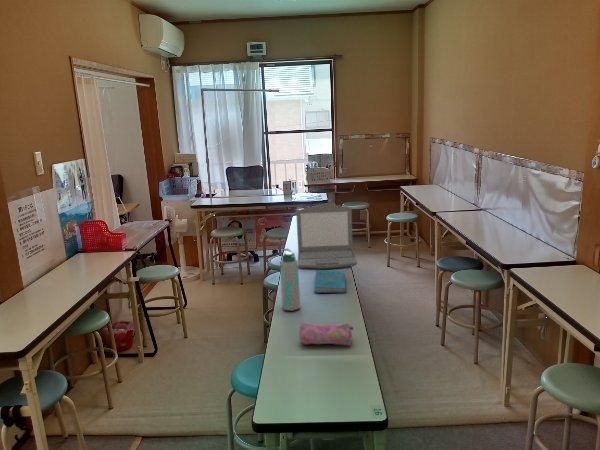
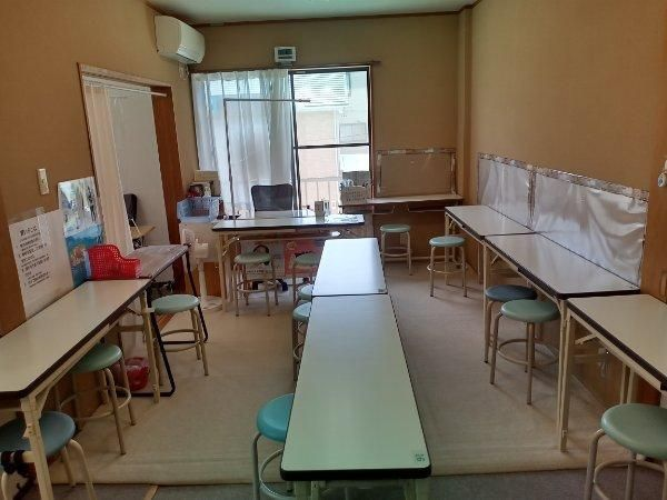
- pencil case (326, 333)
- water bottle (288, 279)
- cover (330, 280)
- laptop (325, 235)
